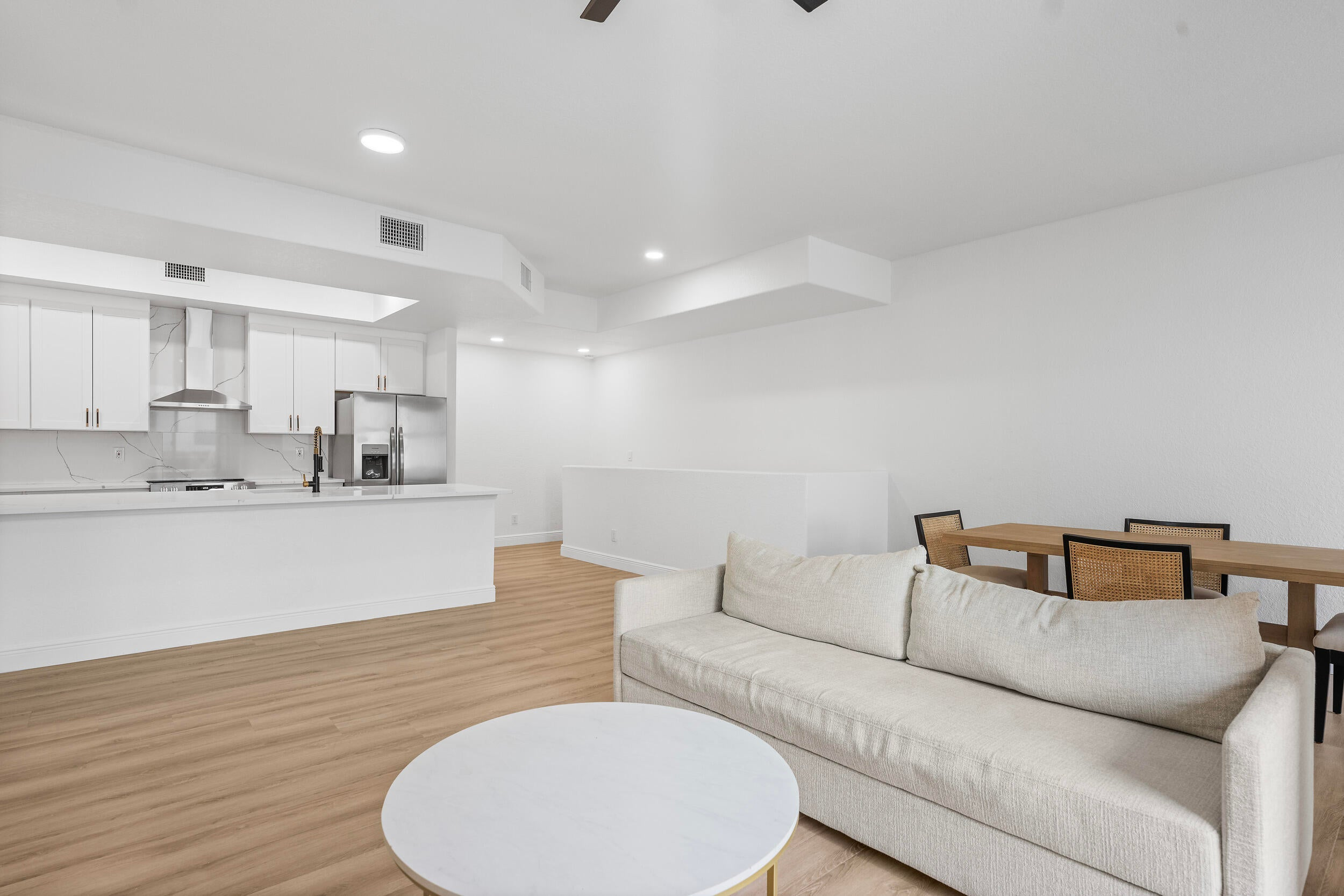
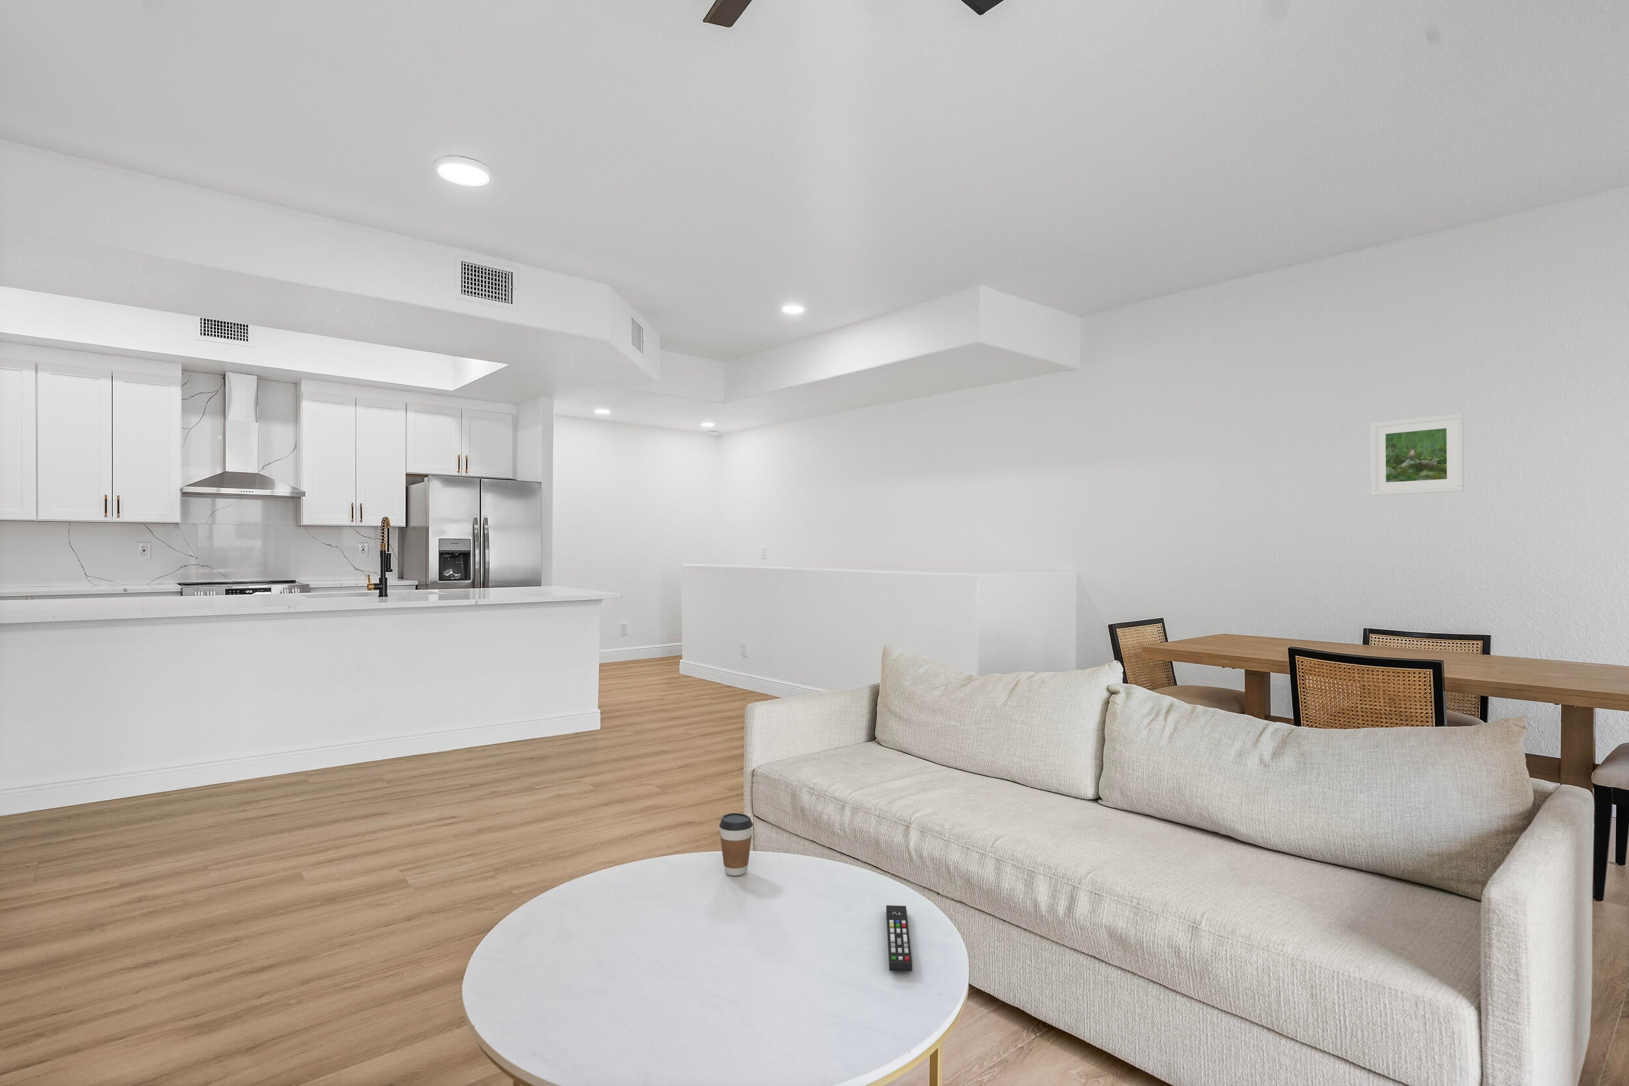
+ coffee cup (736, 845)
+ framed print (1416, 456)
+ remote control (898, 936)
